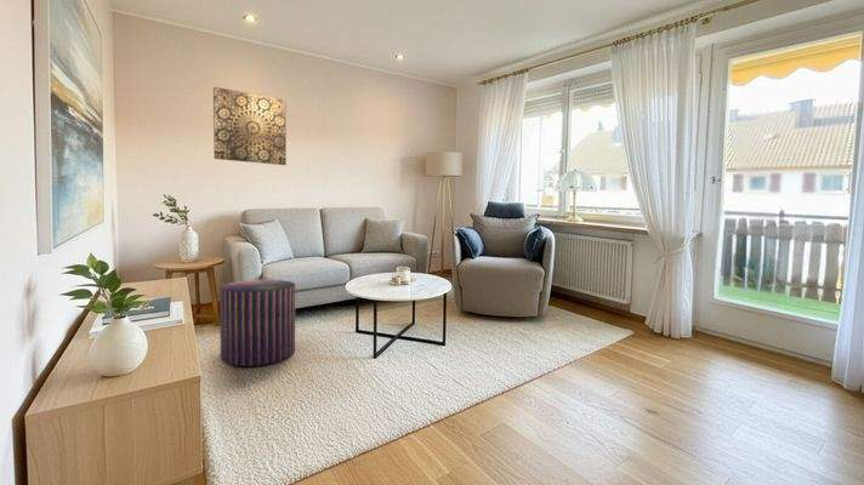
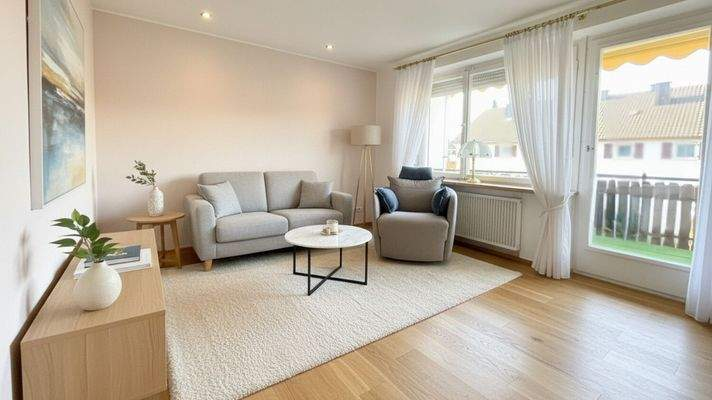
- wall art (251, 127)
- stool (258, 319)
